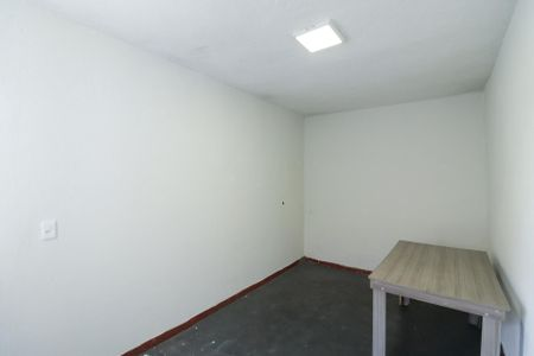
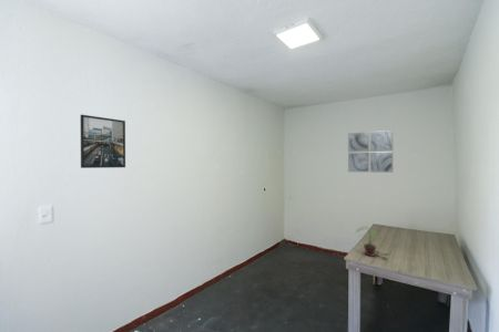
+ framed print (104, 143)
+ wall art (368, 151)
+ potted plant (368, 240)
